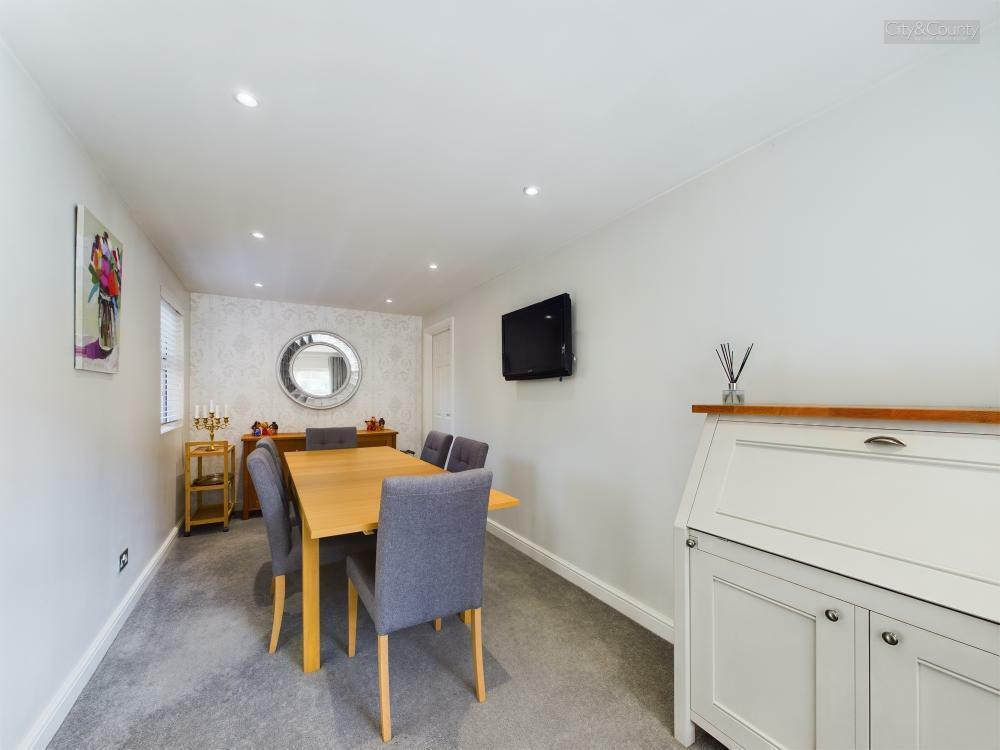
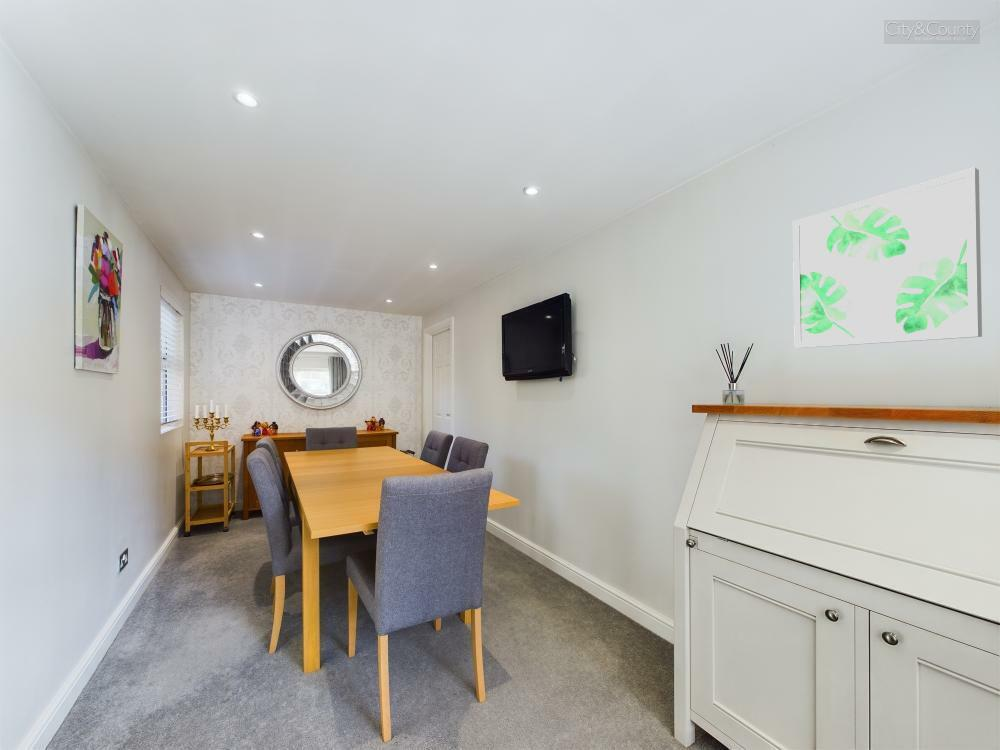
+ wall art (874, 271)
